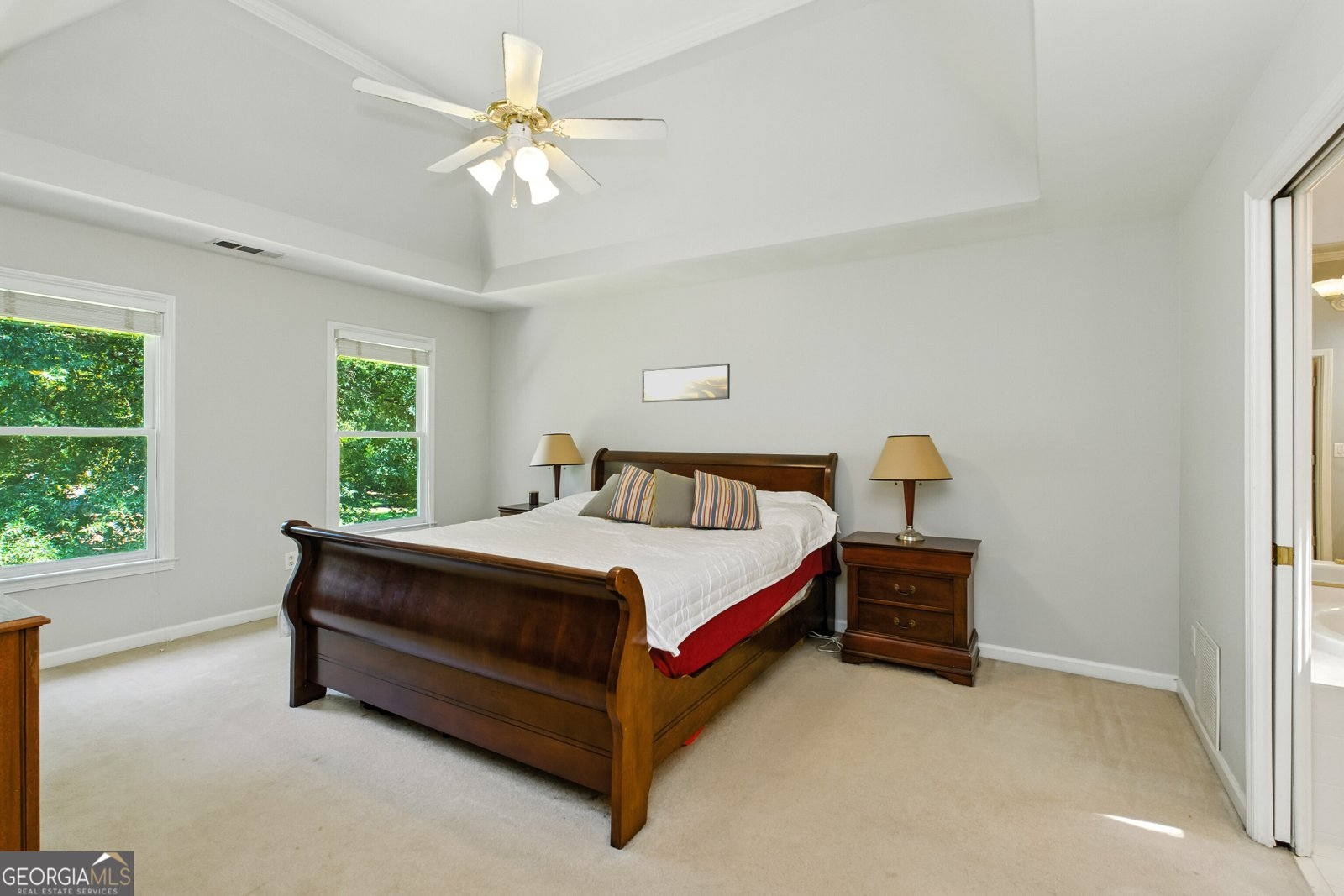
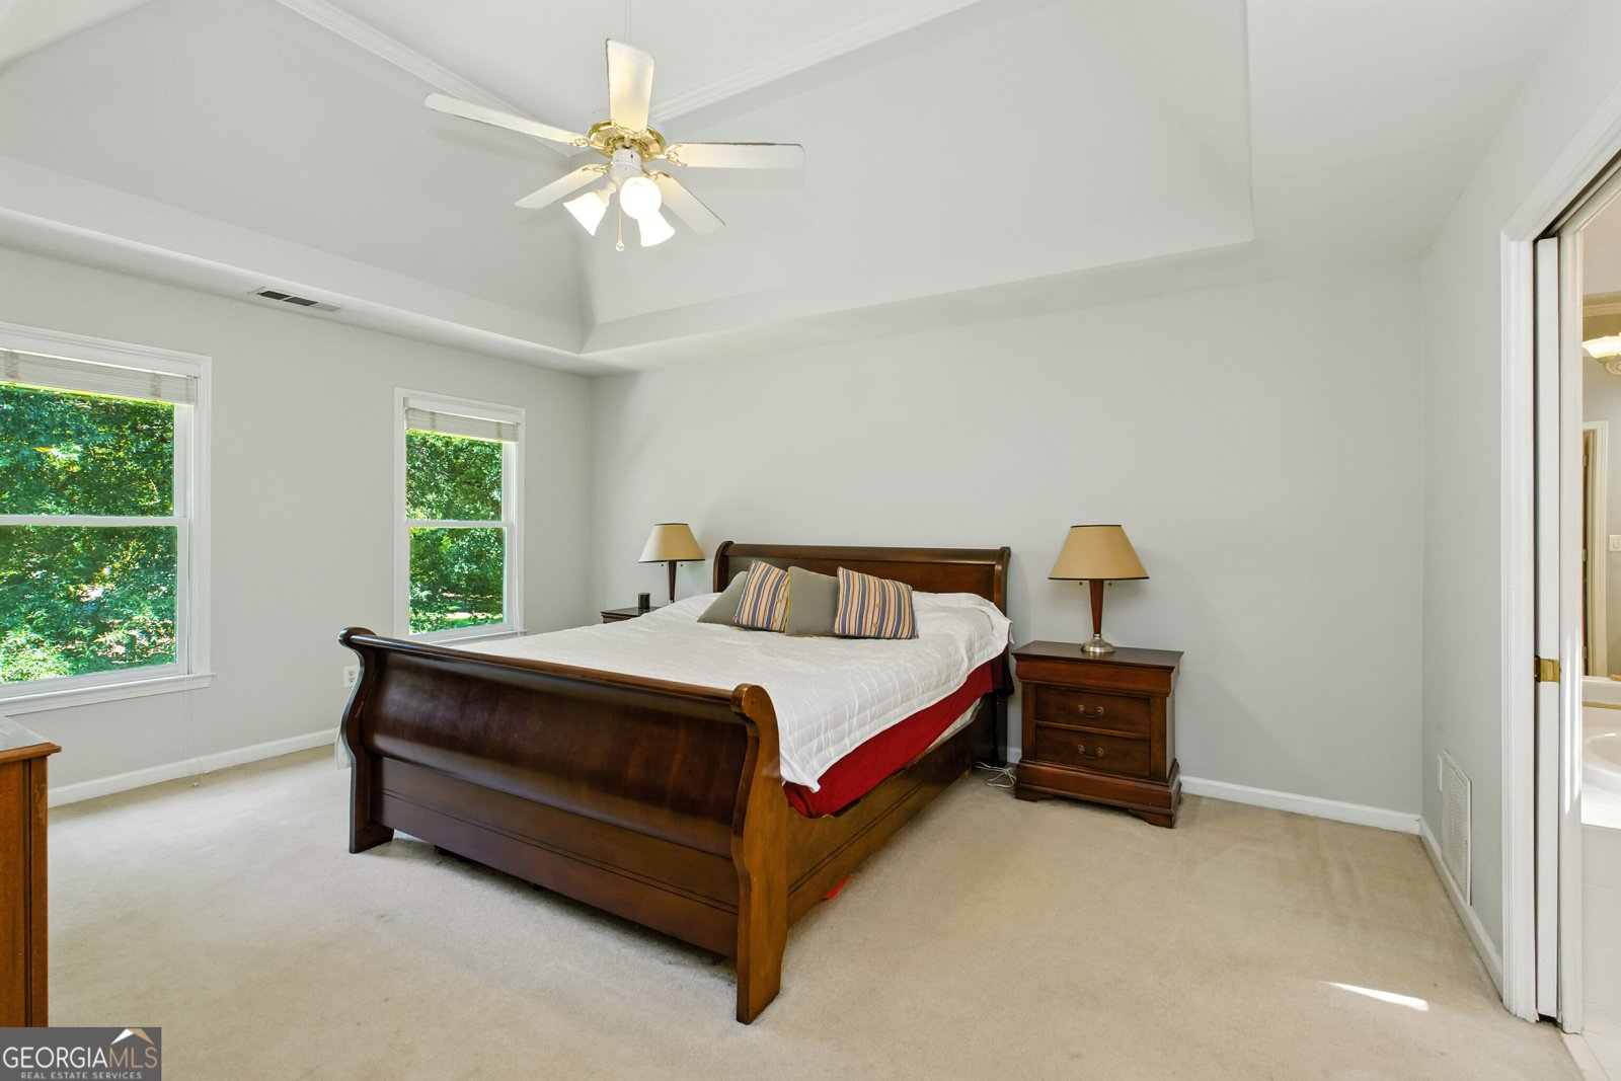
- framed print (684, 384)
